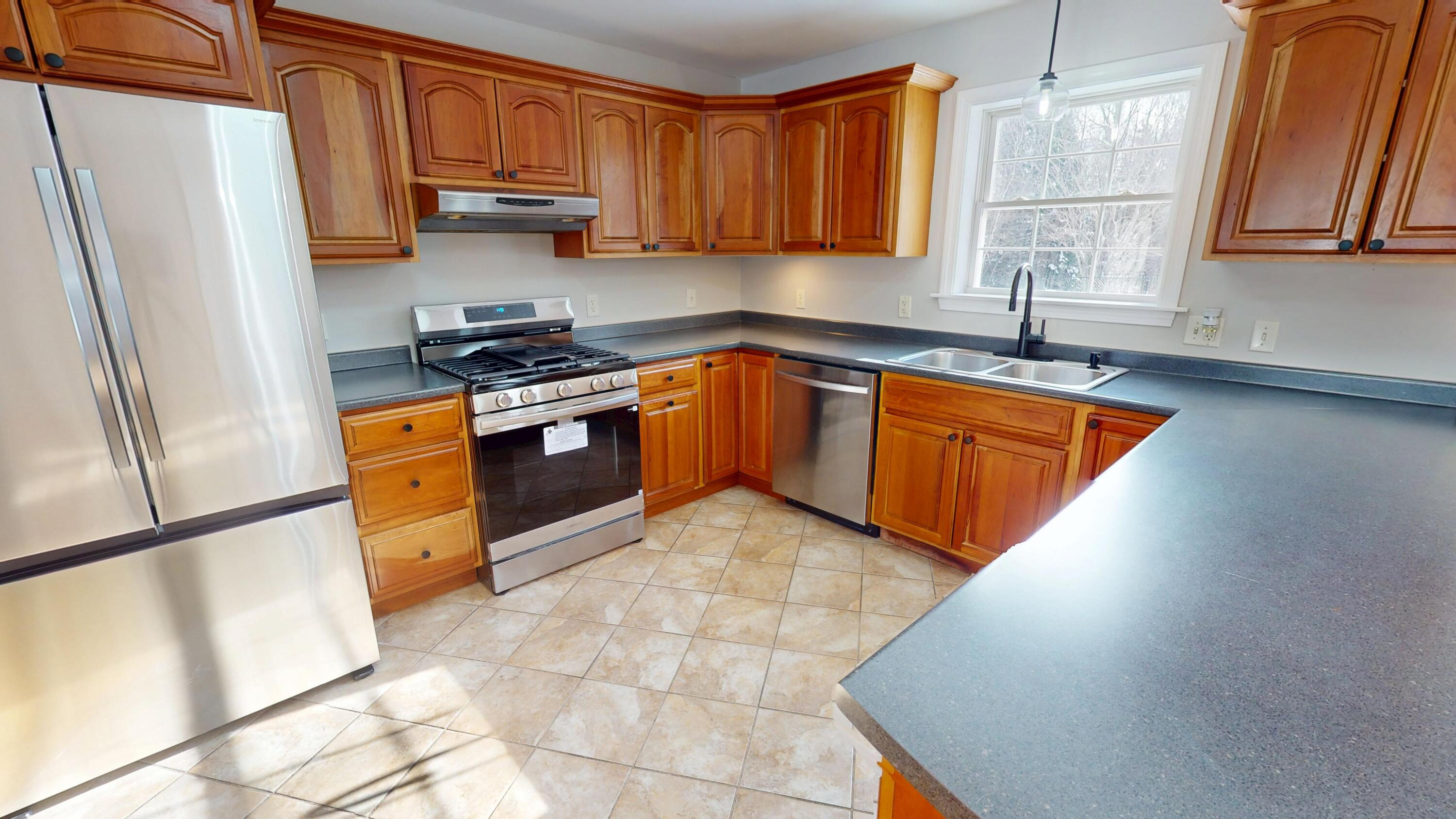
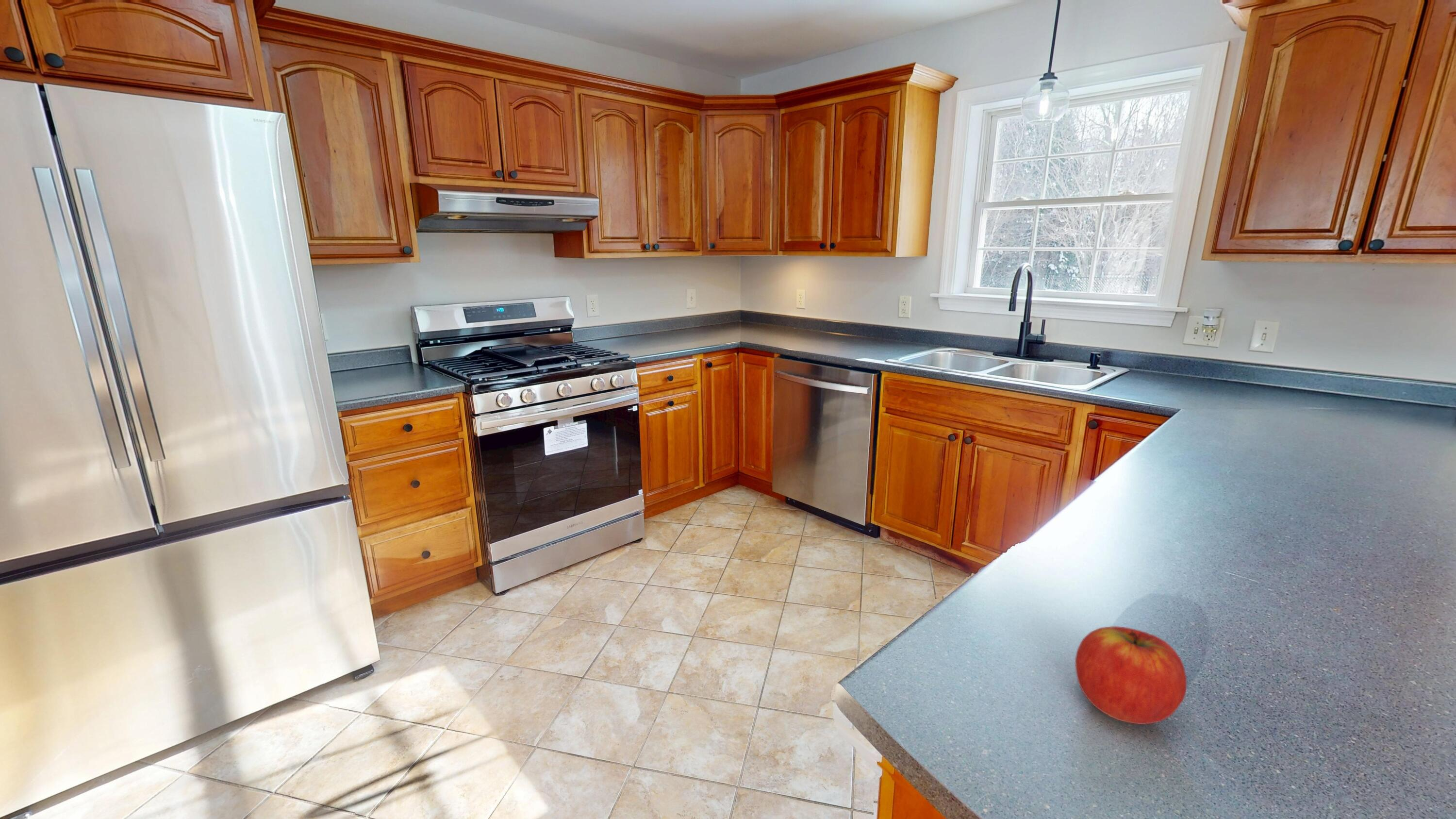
+ apple (1128, 668)
